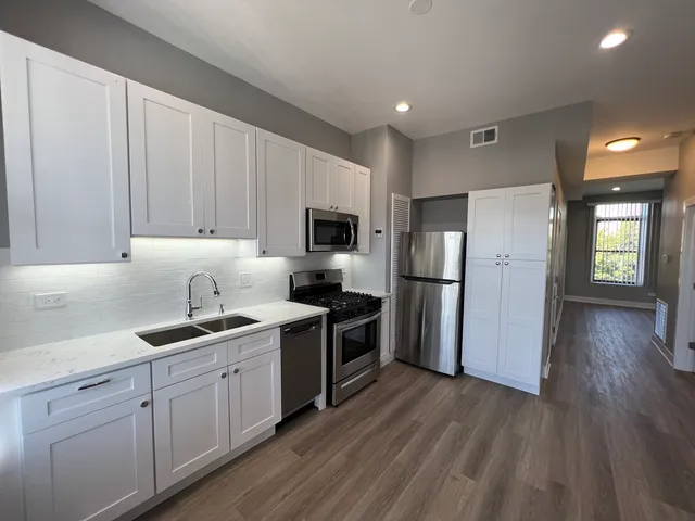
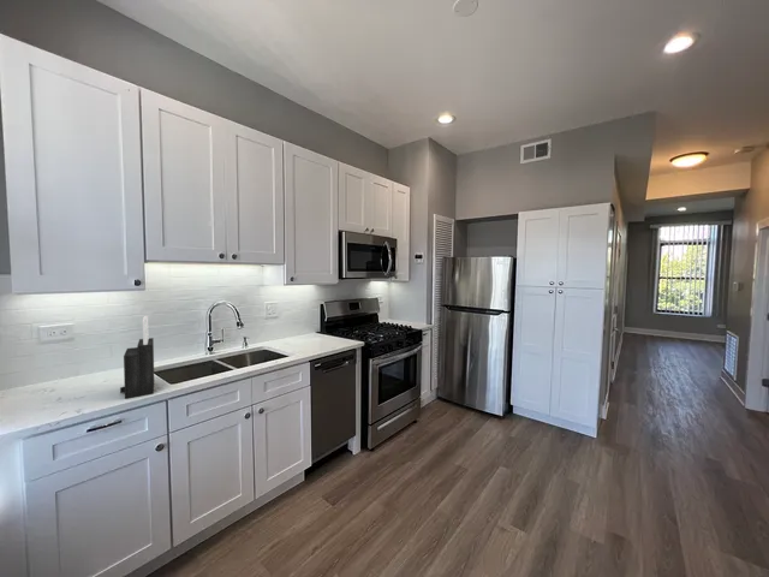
+ knife block (136, 355)
